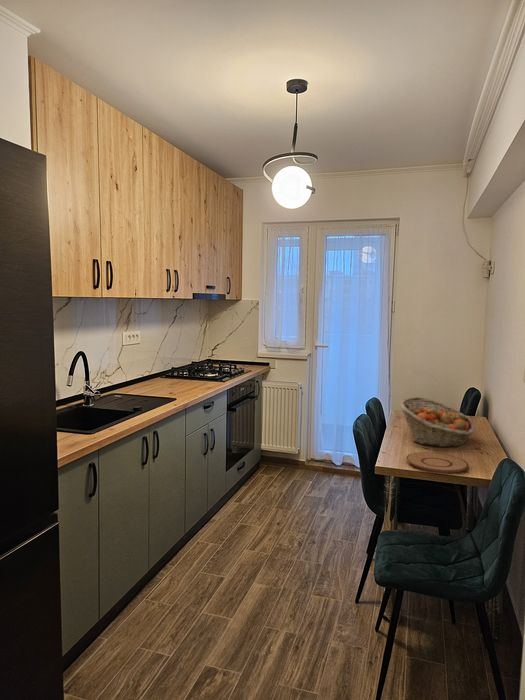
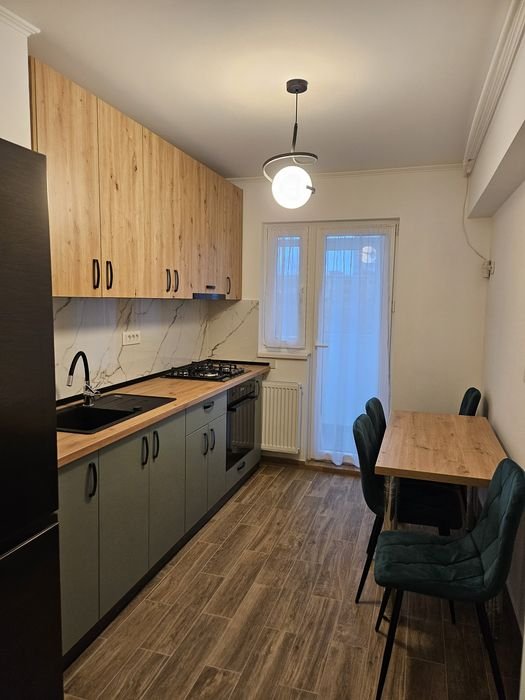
- plate (436, 462)
- fruit basket (436, 420)
